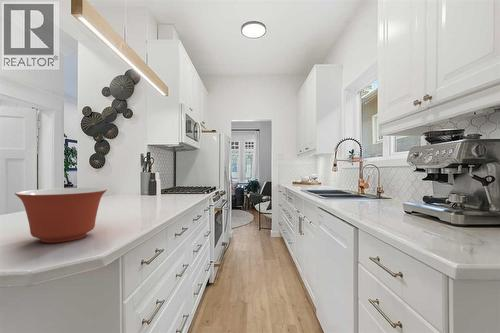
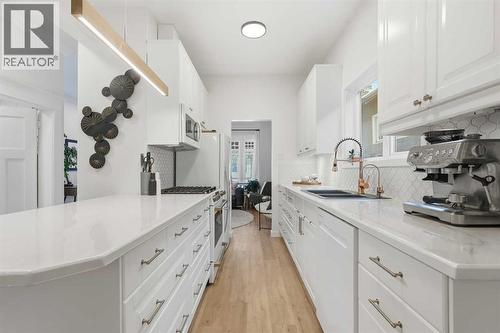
- mixing bowl (64, 214)
